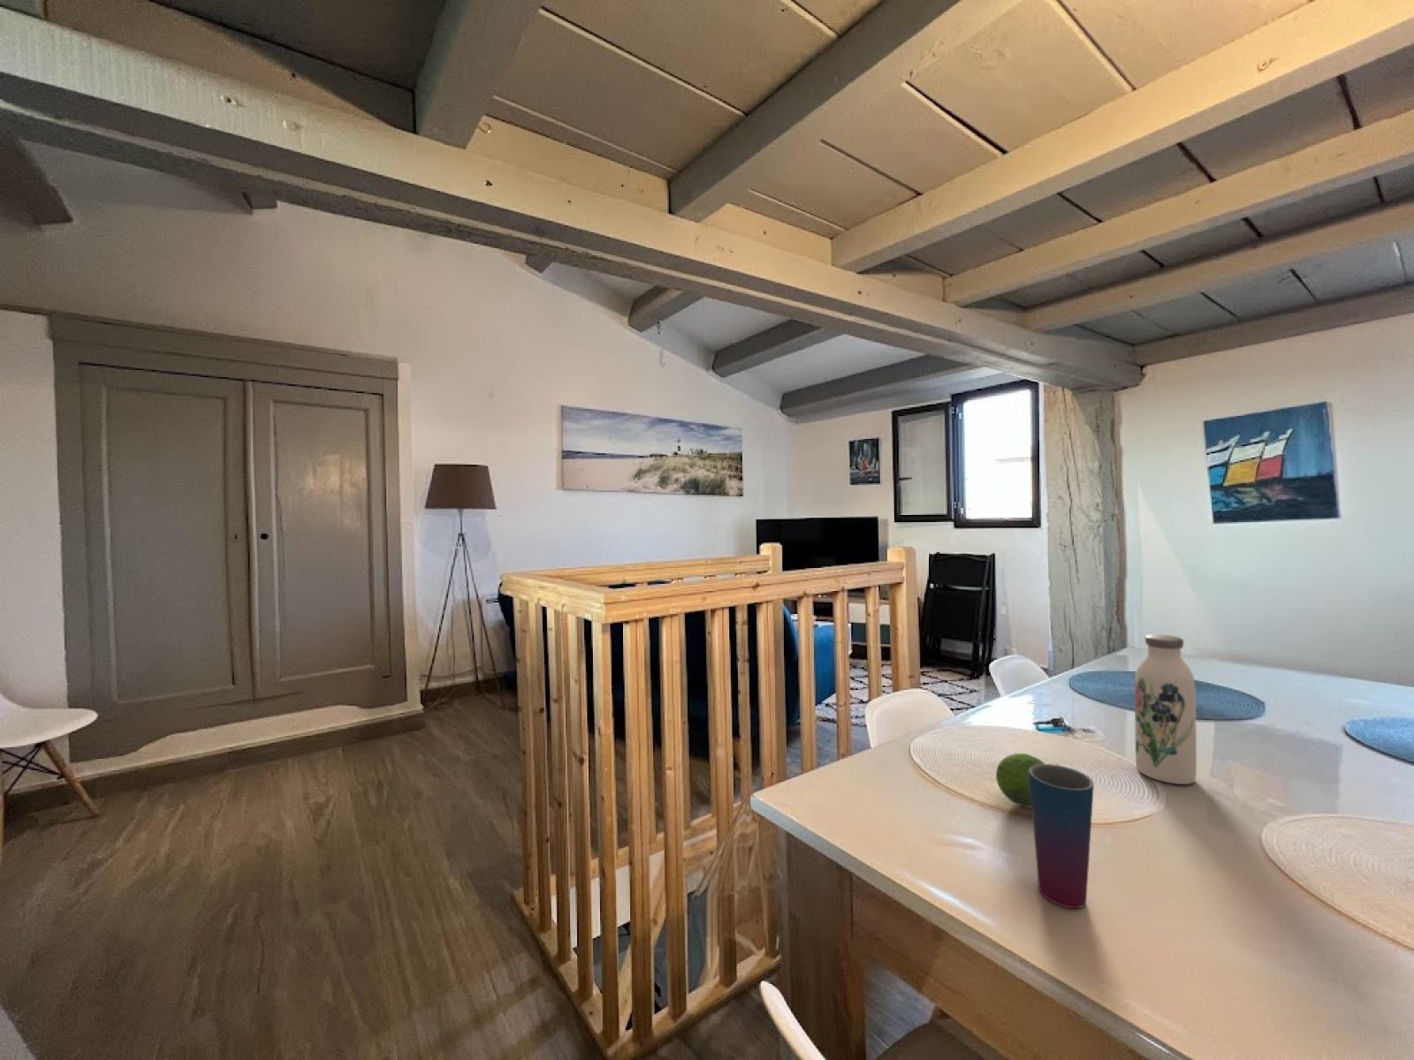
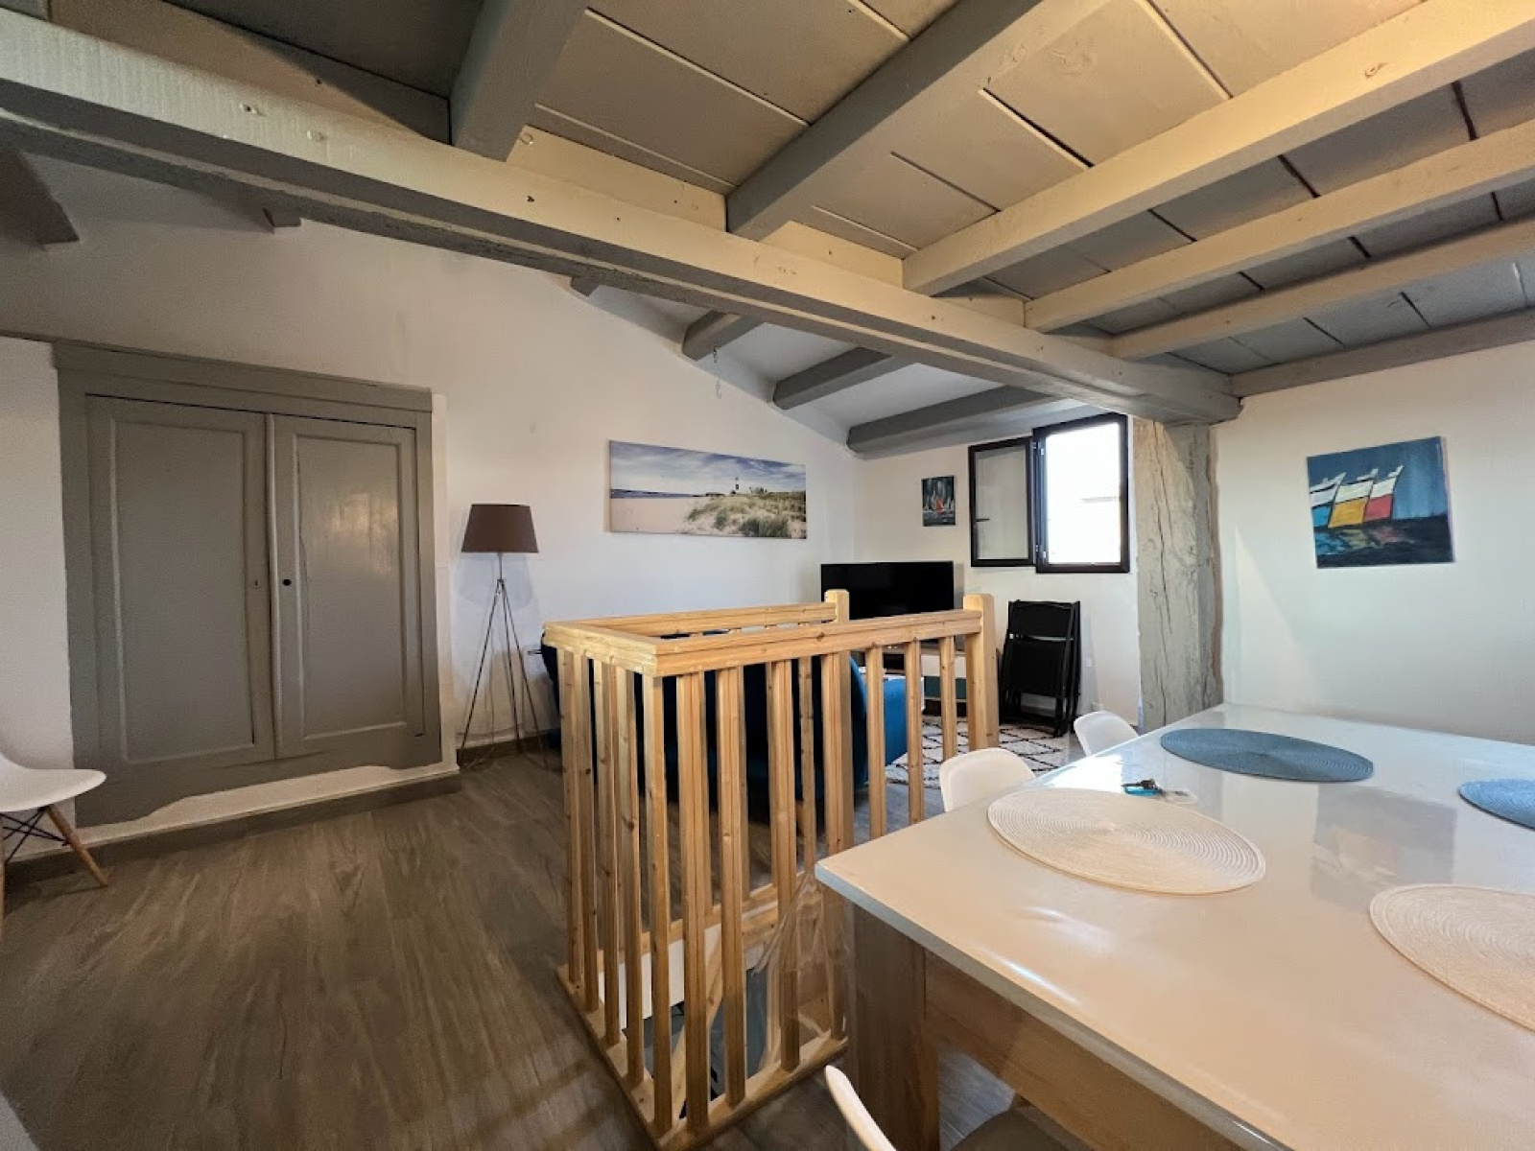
- water bottle (1163, 705)
- cup (1060, 835)
- fruit (1029, 778)
